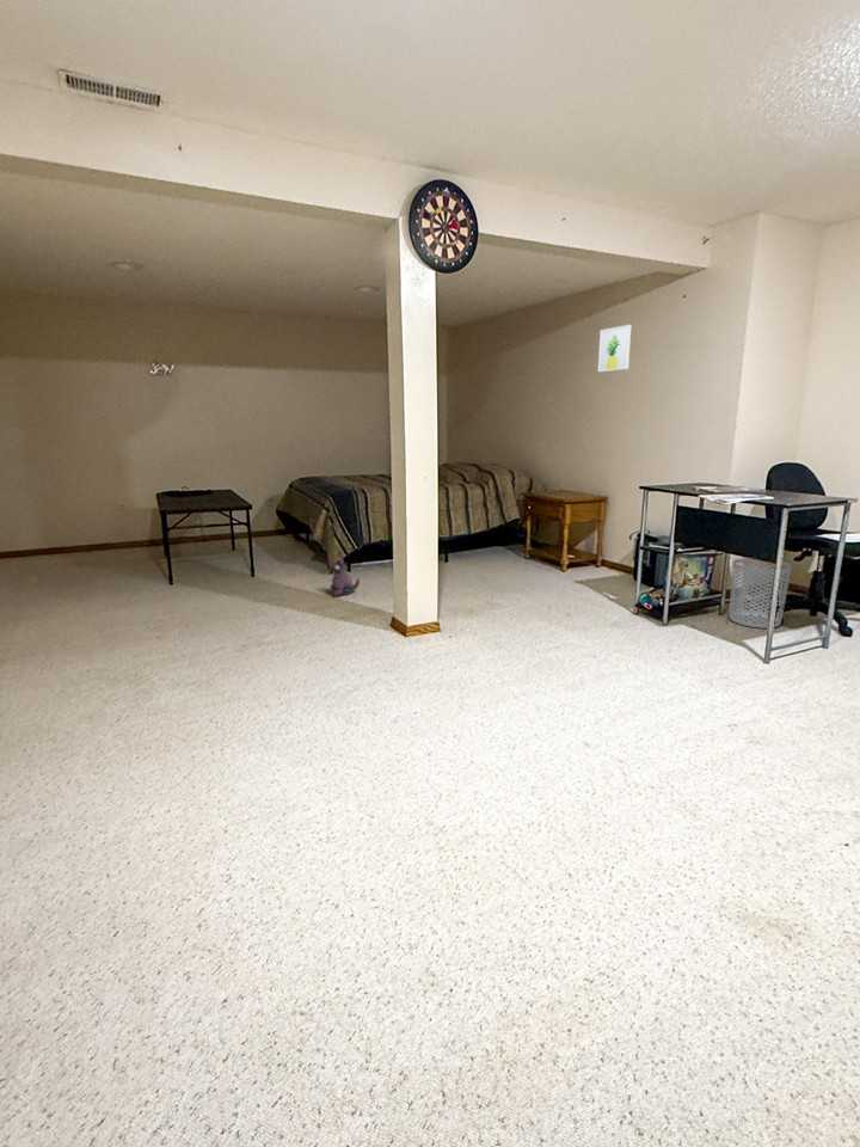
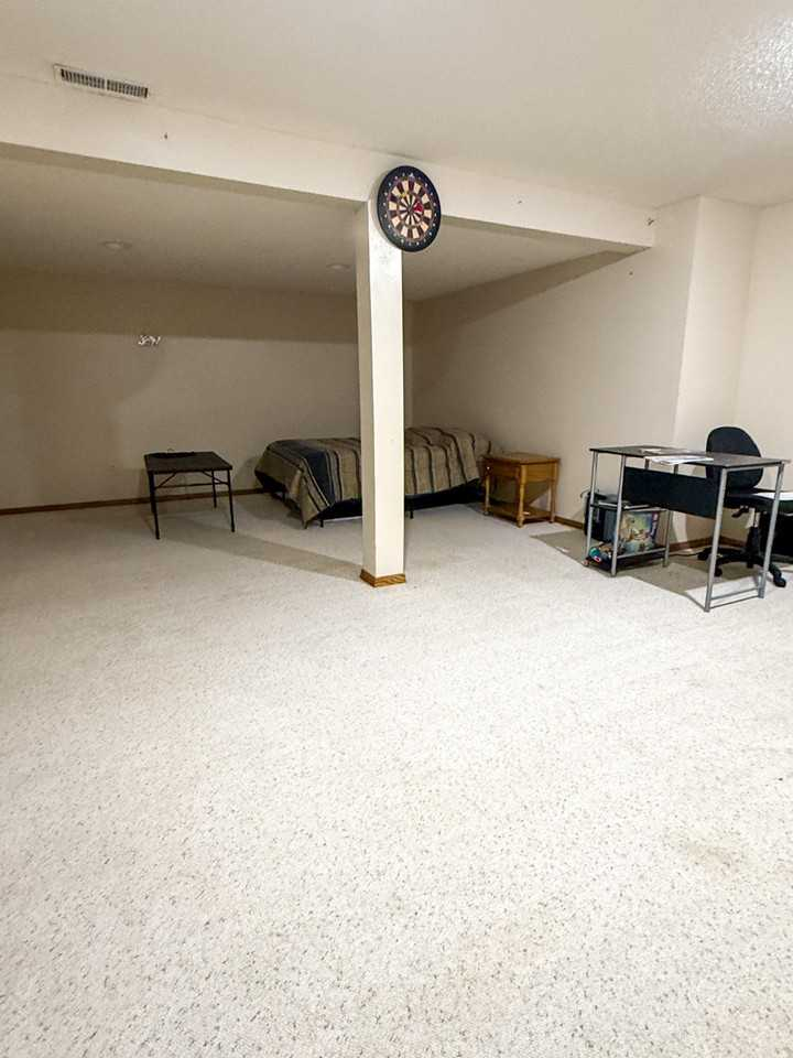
- plush toy (344, 575)
- waste bin (757, 593)
- wall art (614, 349)
